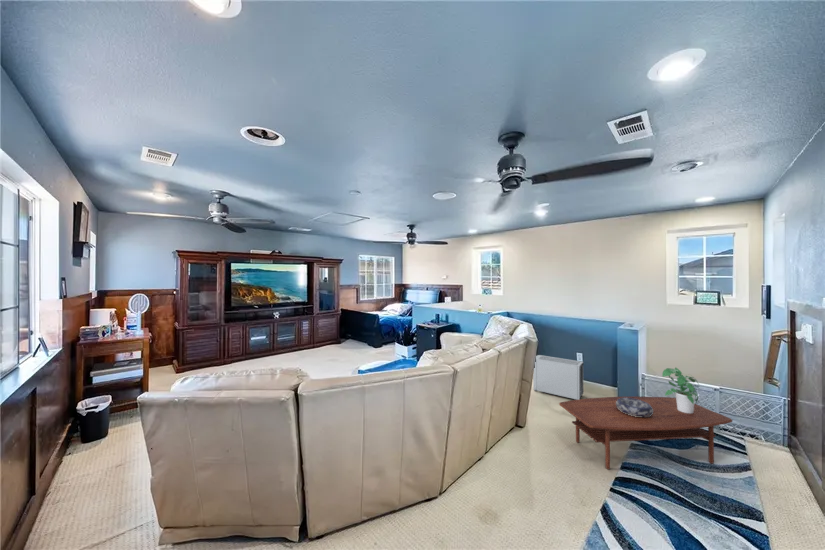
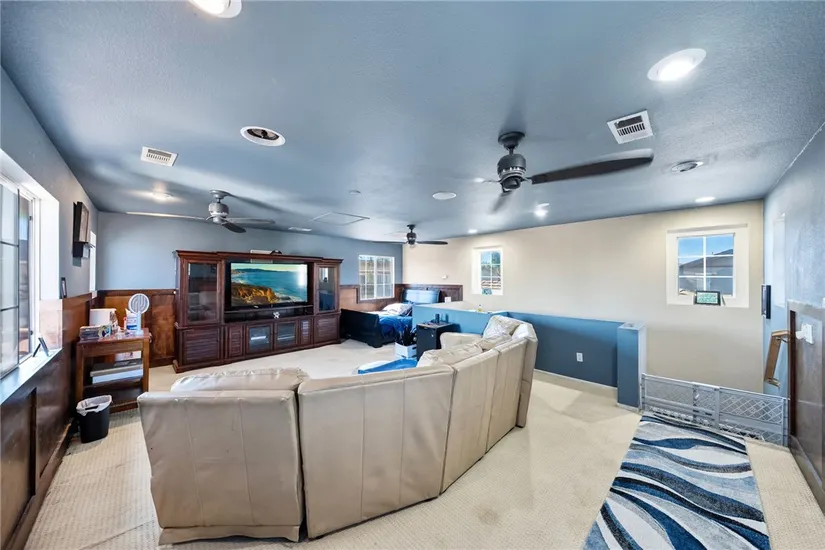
- decorative bowl (634, 407)
- coffee table (640, 431)
- air purifier (557, 376)
- potted plant (680, 388)
